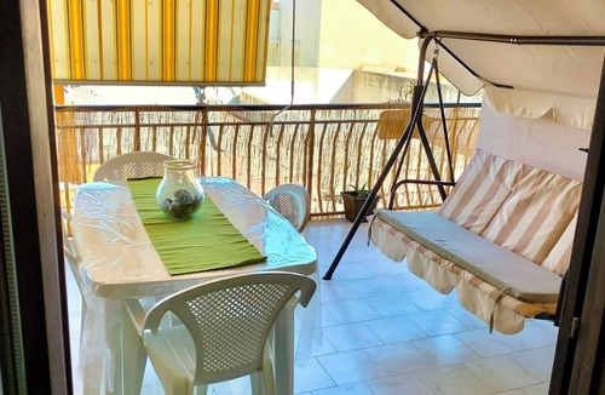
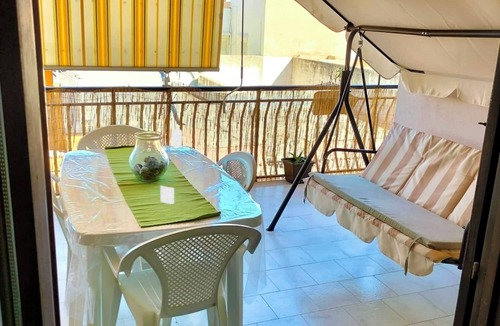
+ water jug (173, 188)
